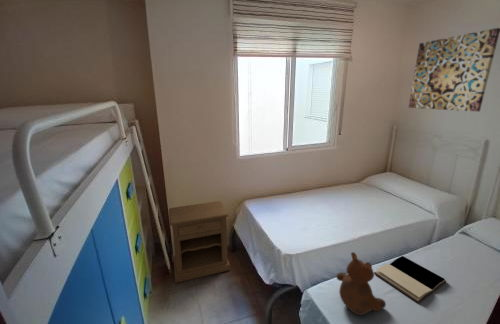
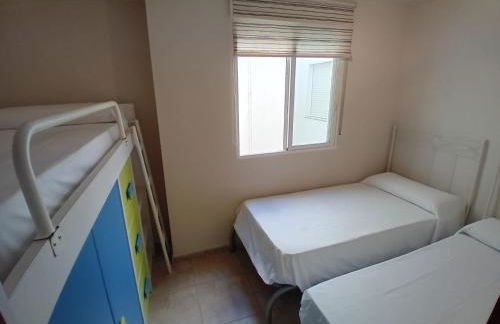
- wall art (447, 74)
- nightstand (199, 239)
- teddy bear (363, 280)
- book (409, 275)
